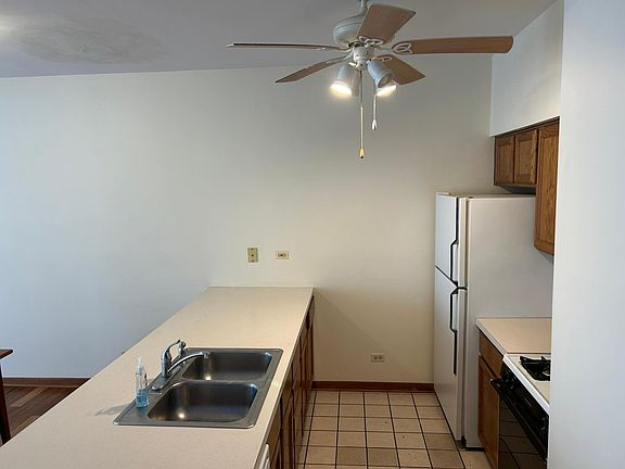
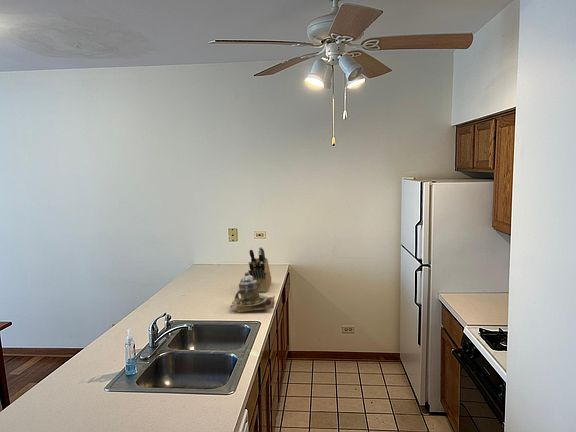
+ teapot (253, 288)
+ knife block (259, 266)
